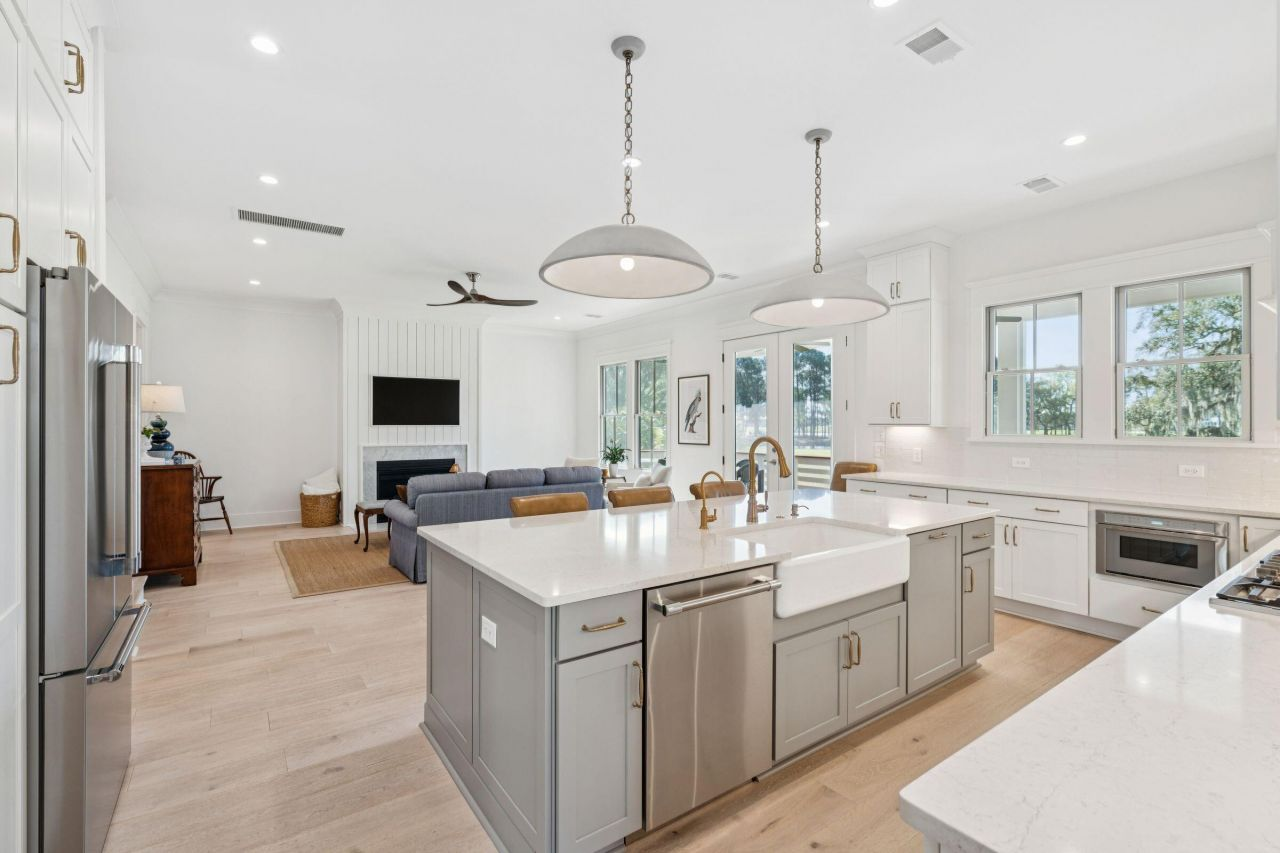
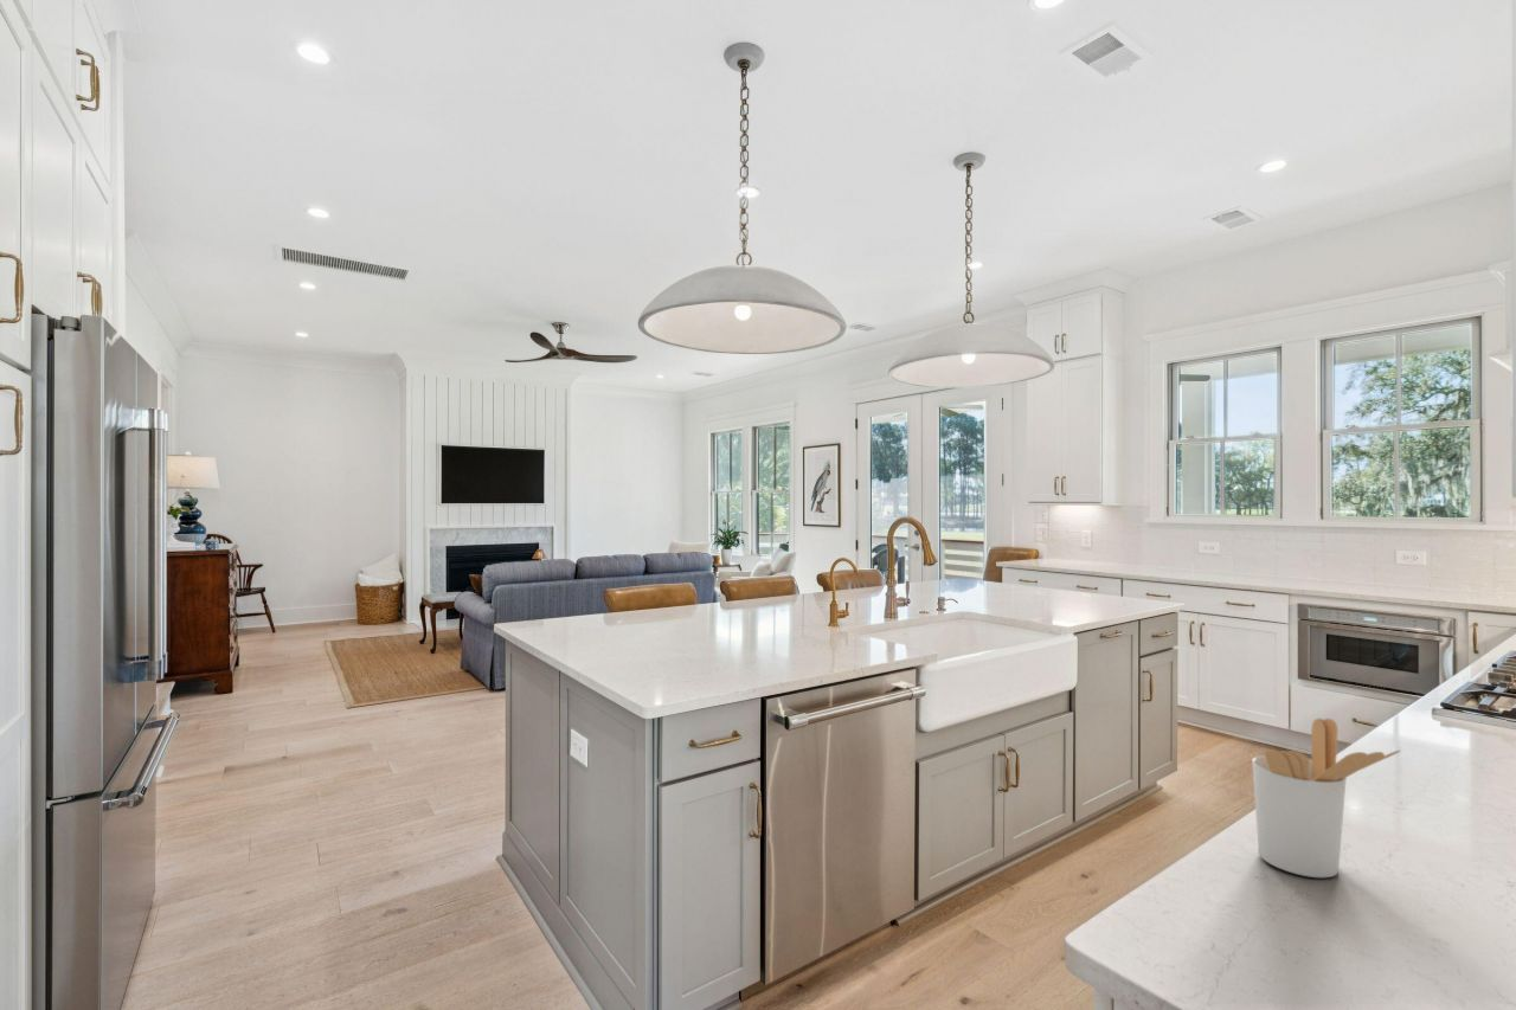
+ utensil holder (1319, 799)
